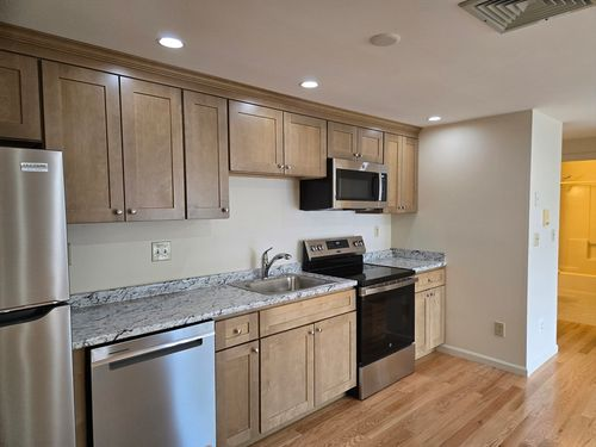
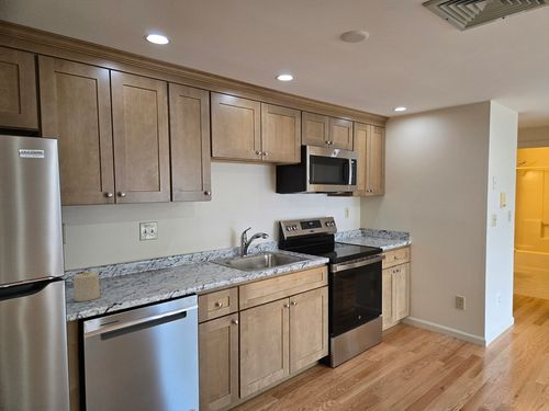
+ candle (87, 284)
